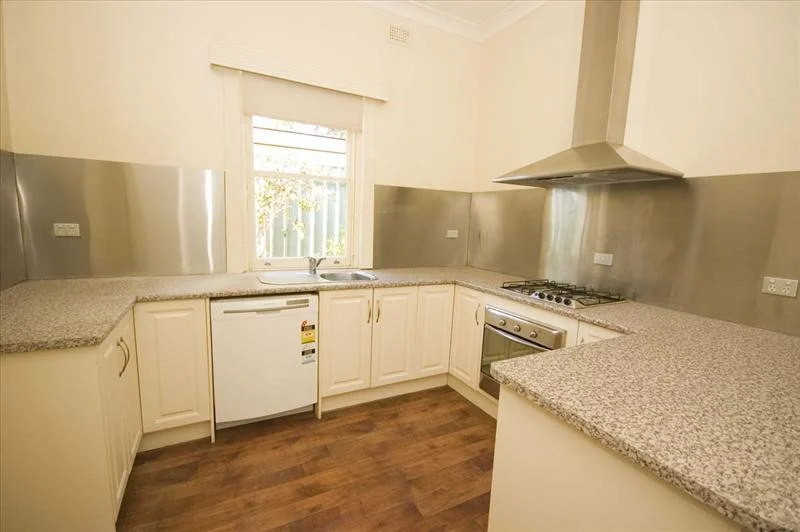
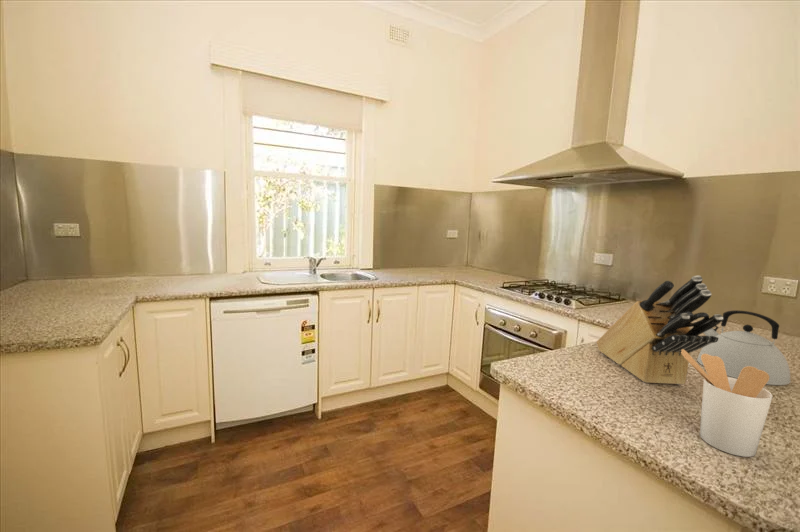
+ utensil holder (717, 398)
+ kettle (743, 340)
+ knife block (651, 321)
